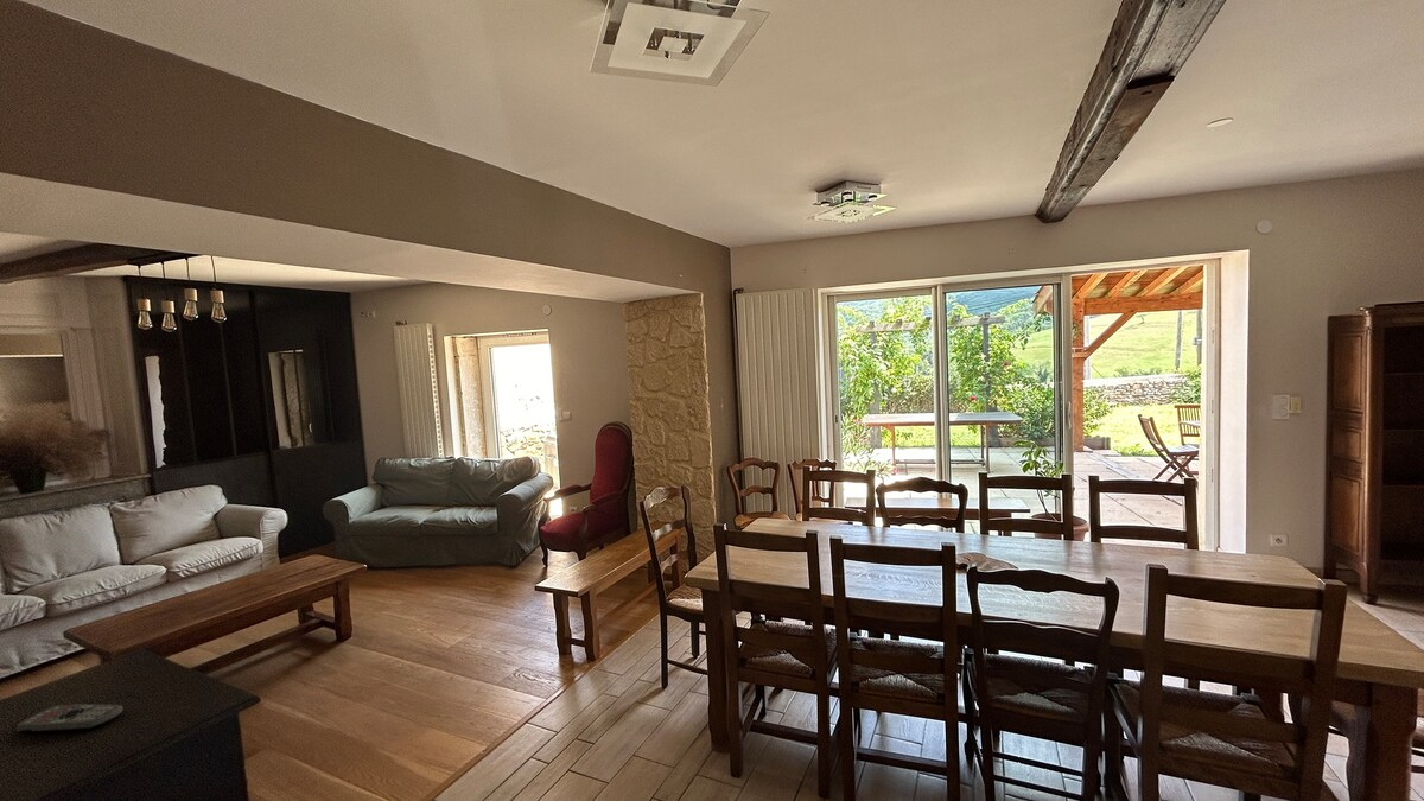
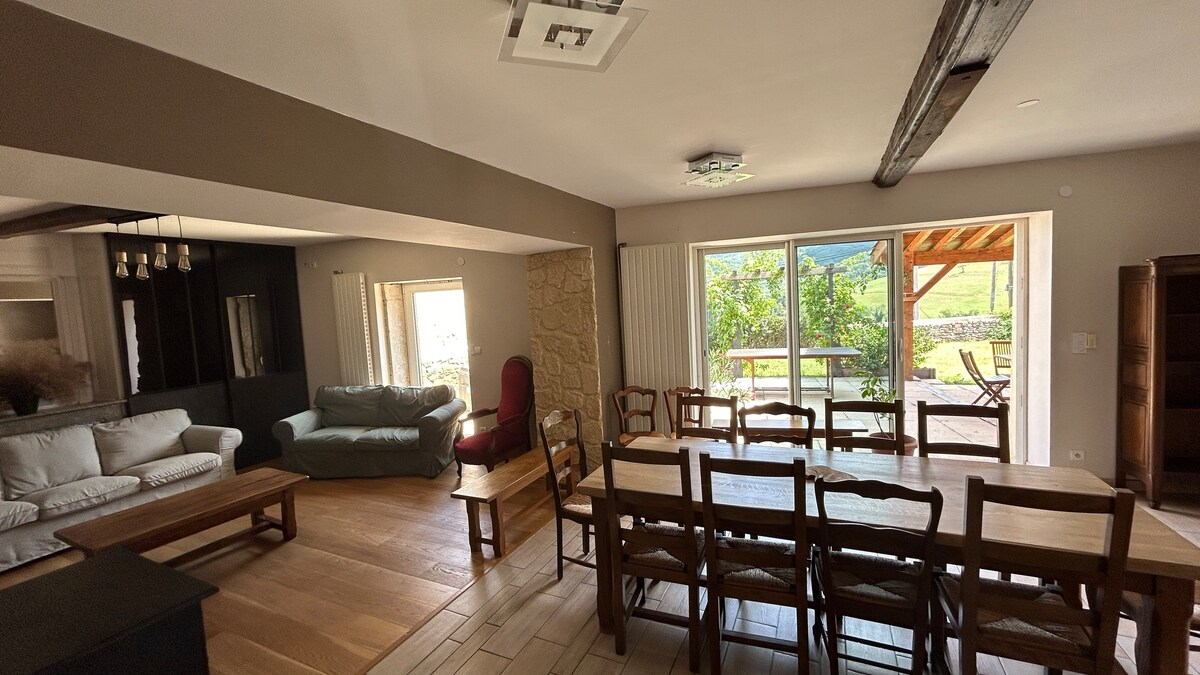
- remote control (74, 717)
